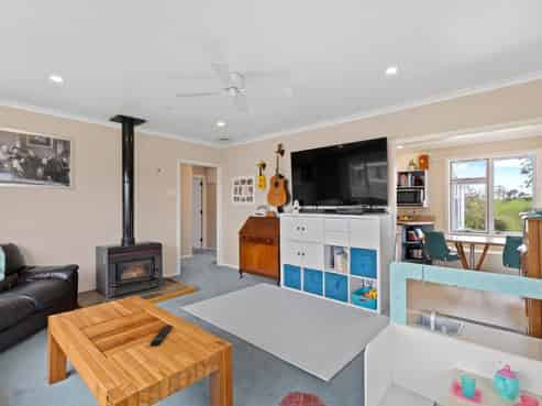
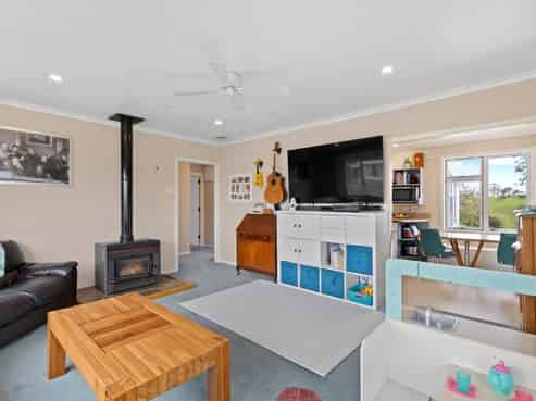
- remote control (162, 334)
